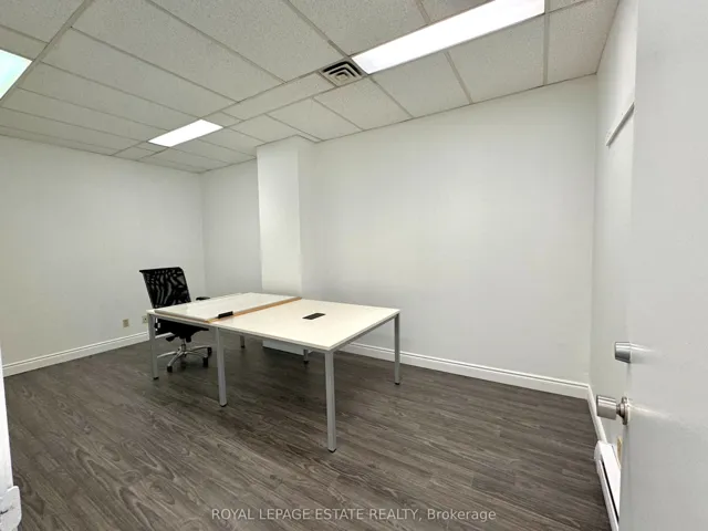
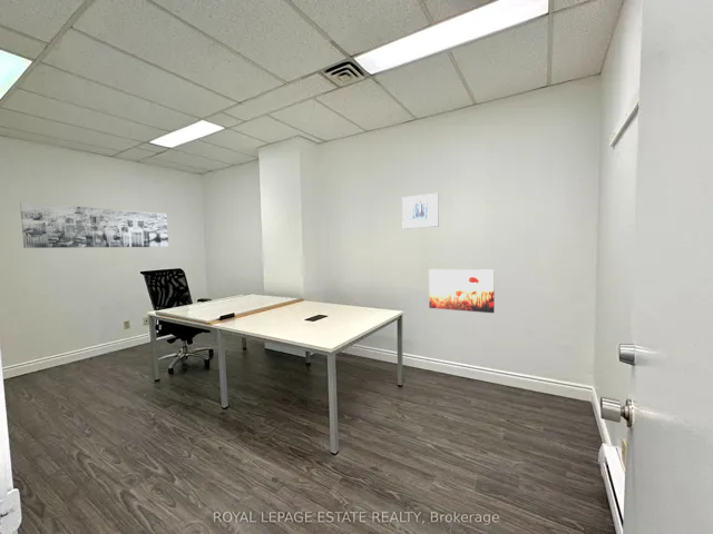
+ wall art (106, 228)
+ wall art (419, 211)
+ wall art (459, 289)
